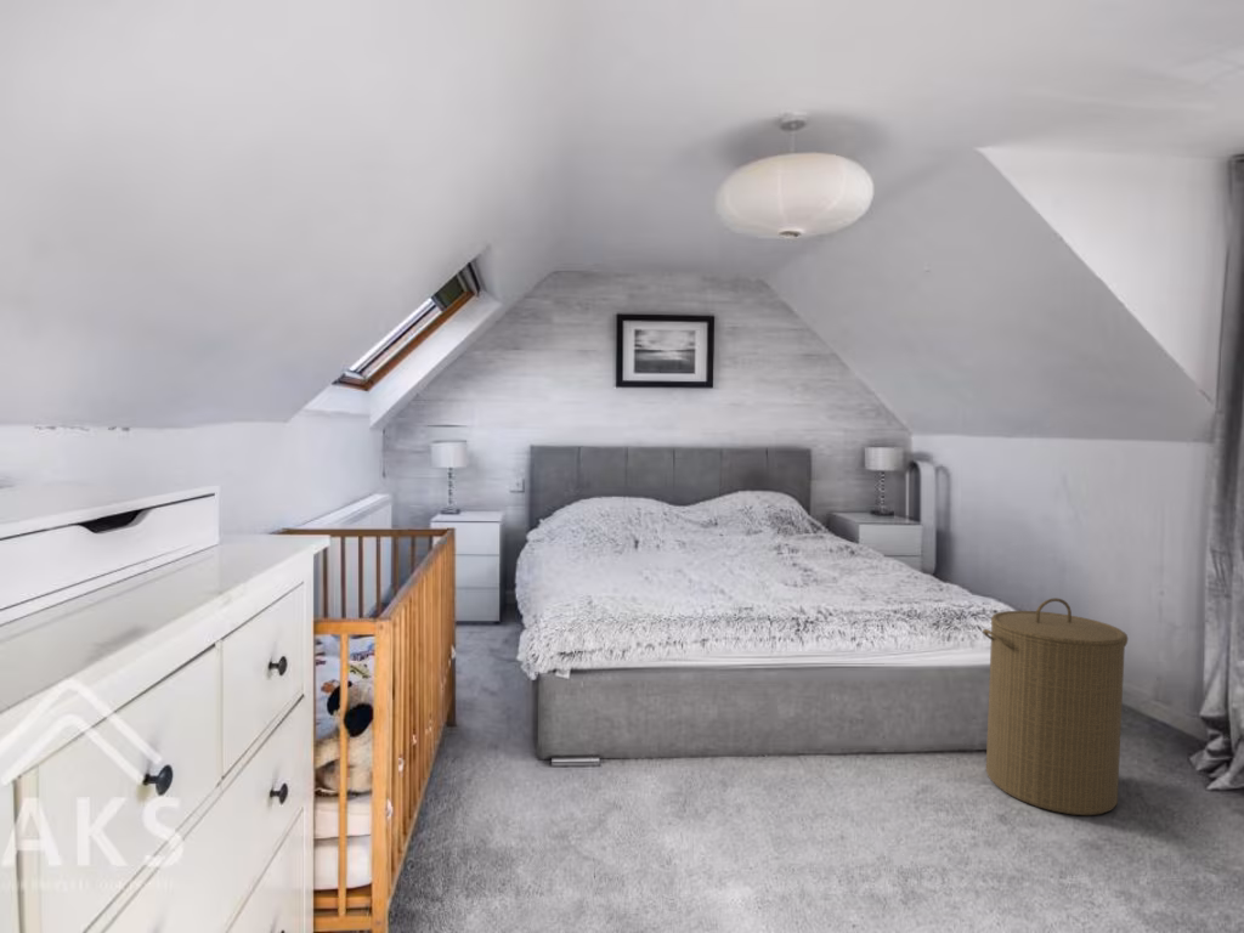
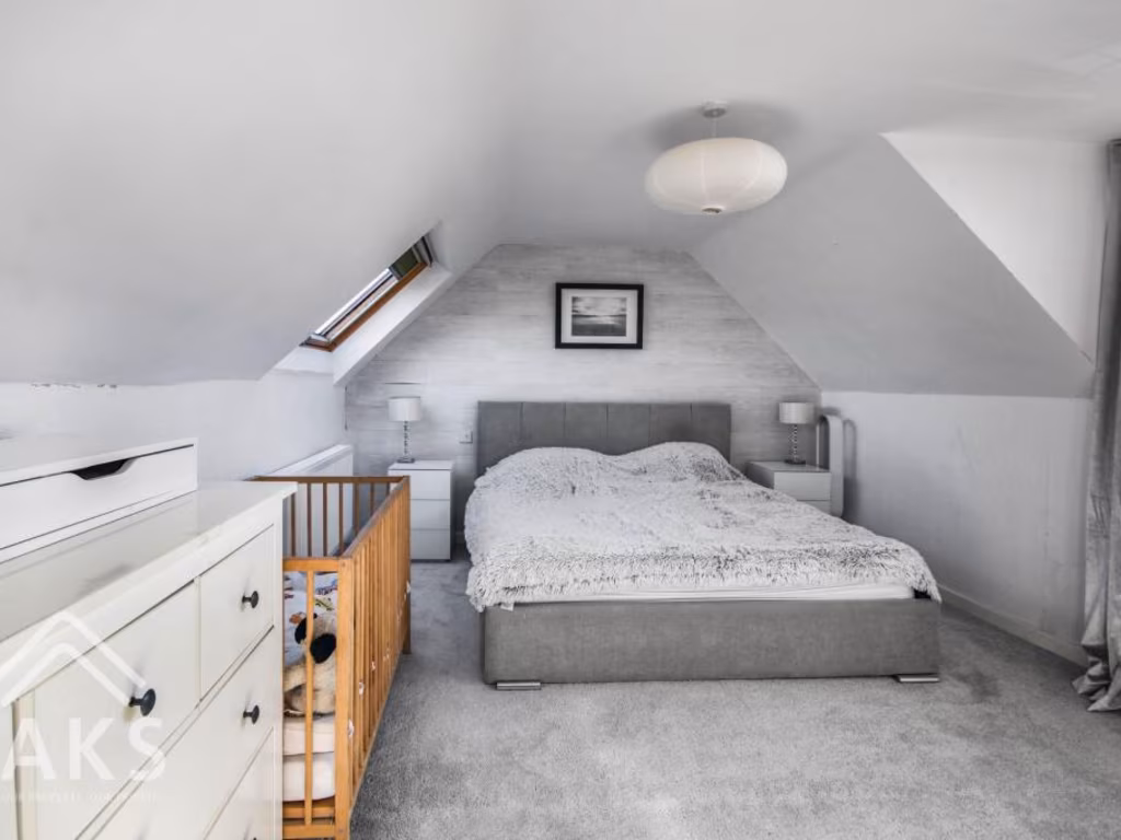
- laundry hamper (1052, 692)
